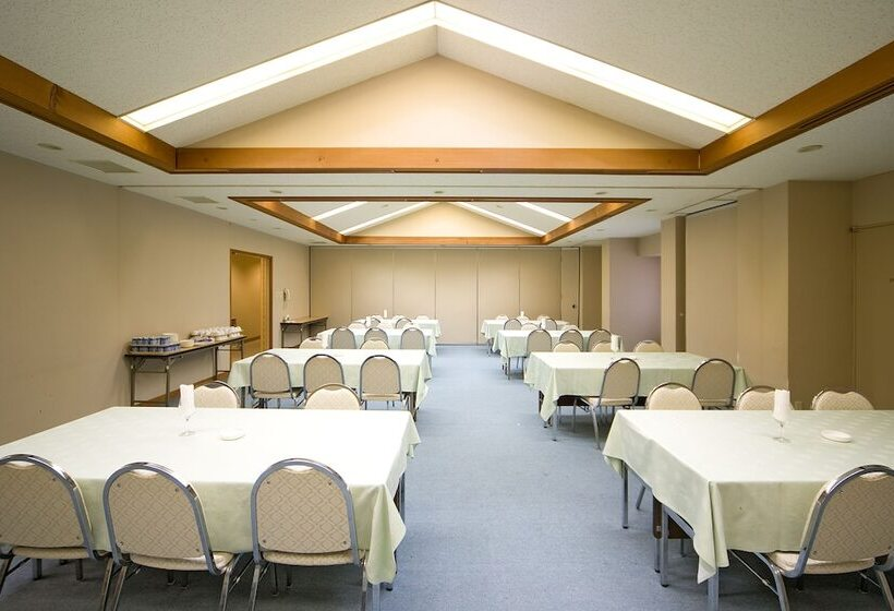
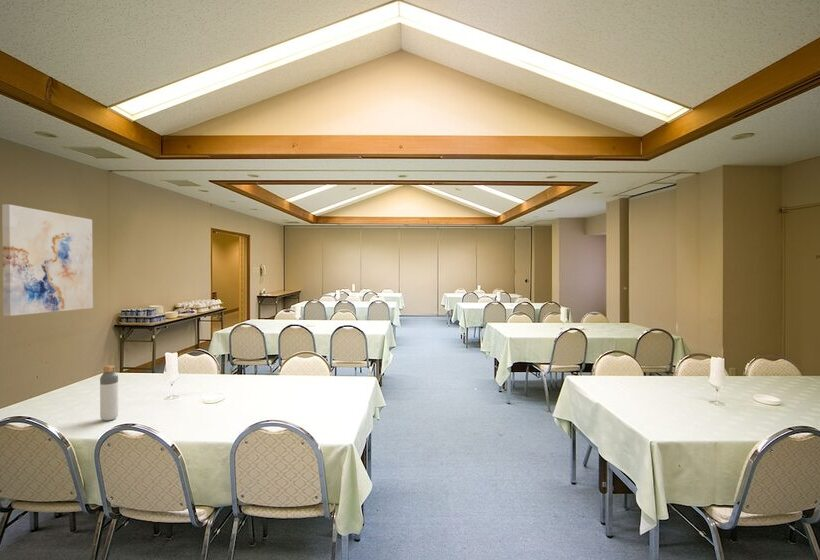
+ wall art (52, 262)
+ bottle (109, 392)
